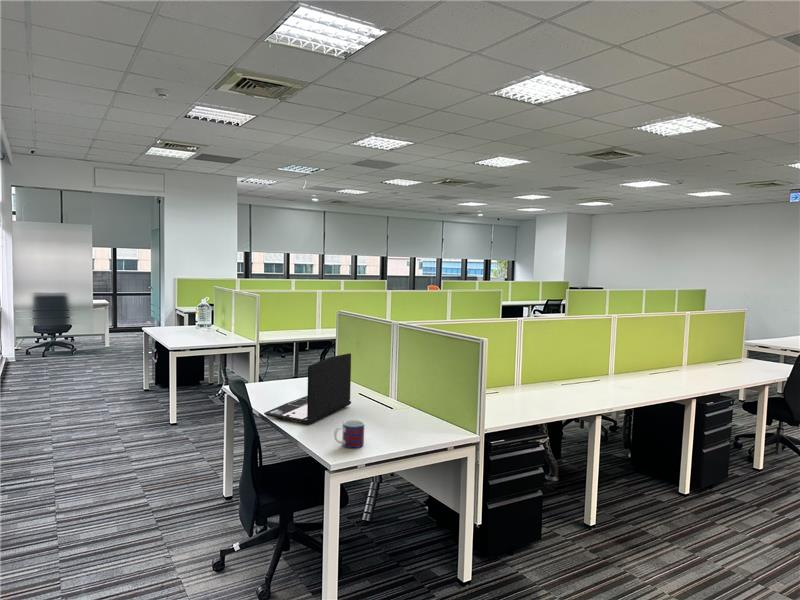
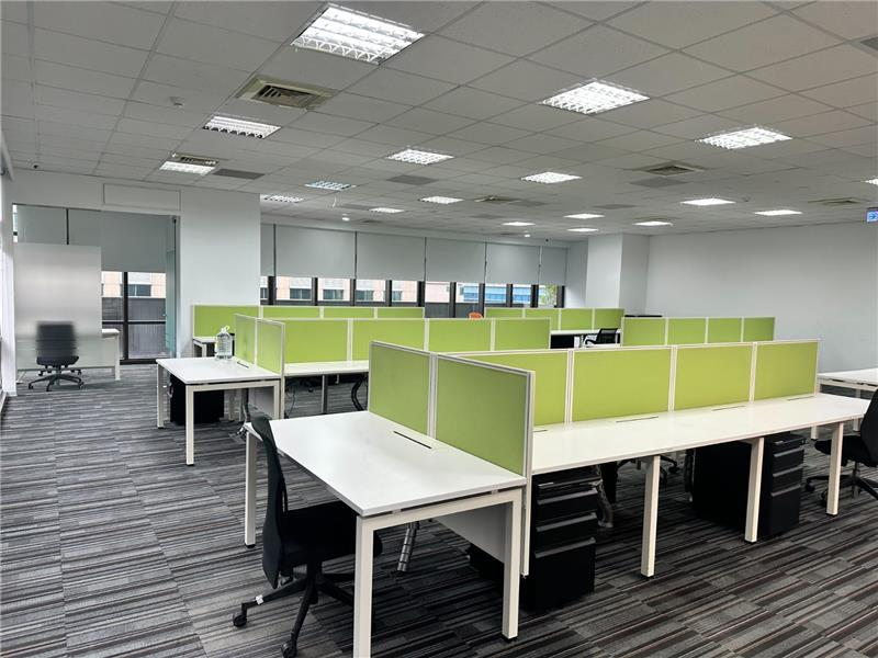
- mug (348, 434)
- laptop (309, 382)
